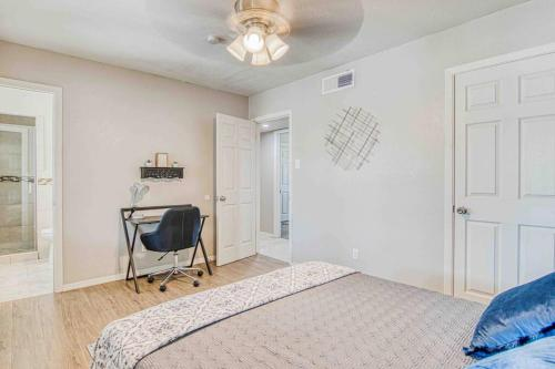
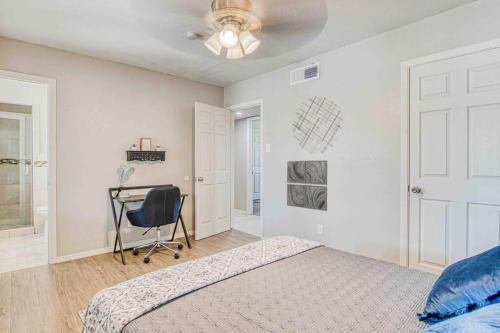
+ wall art (305, 183)
